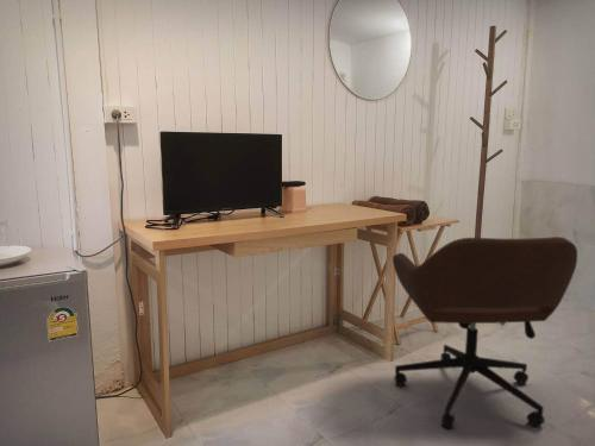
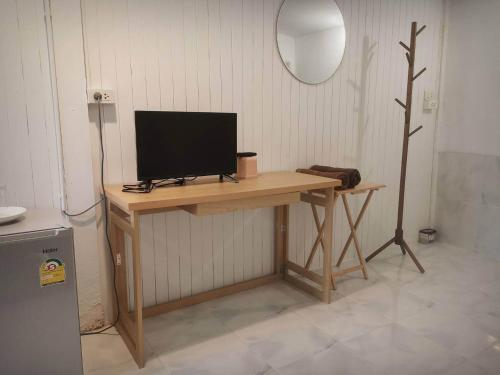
- office chair (474, 310)
